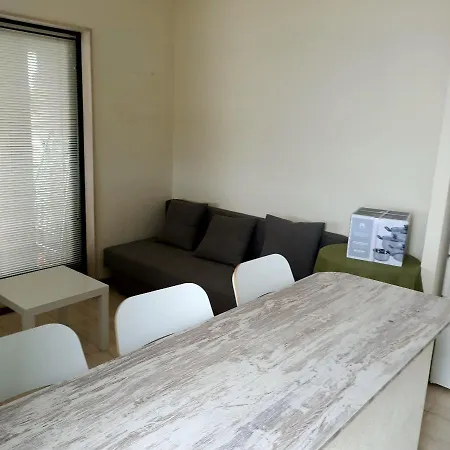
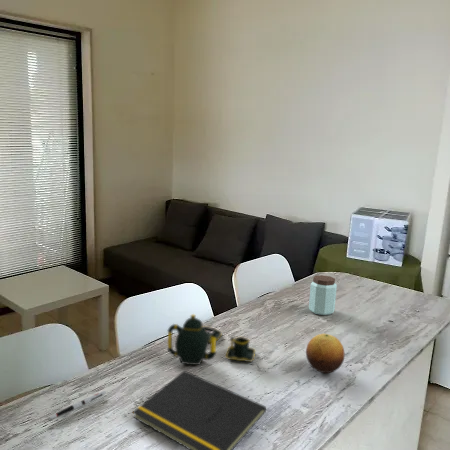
+ notepad (198, 411)
+ teapot (214, 328)
+ peanut butter (322, 294)
+ fruit (325, 353)
+ pen (78, 404)
